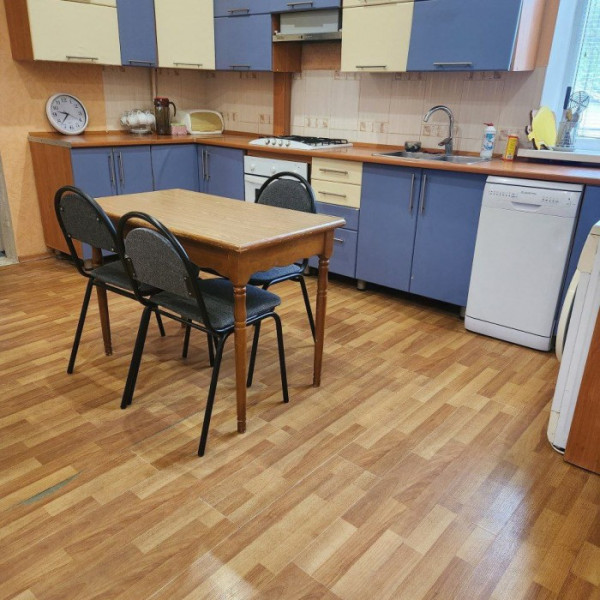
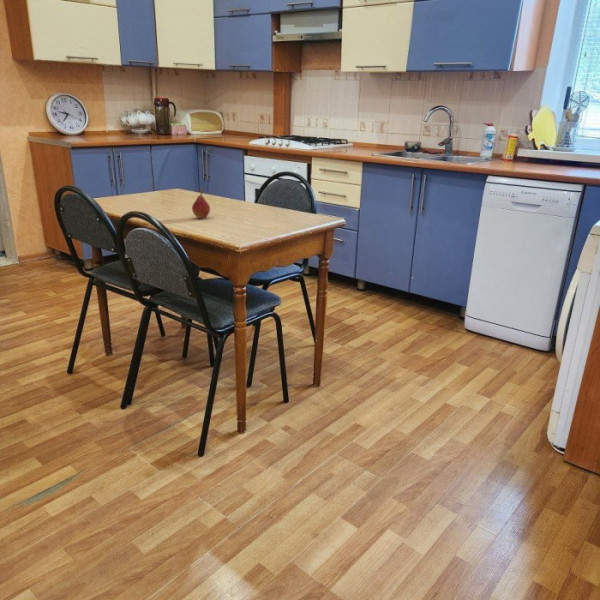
+ fruit (200, 202)
